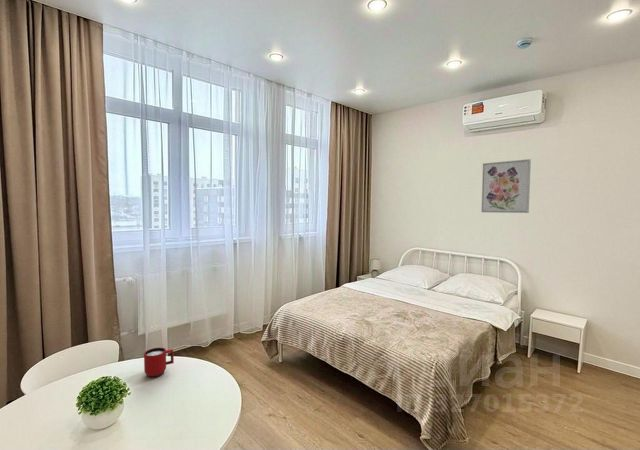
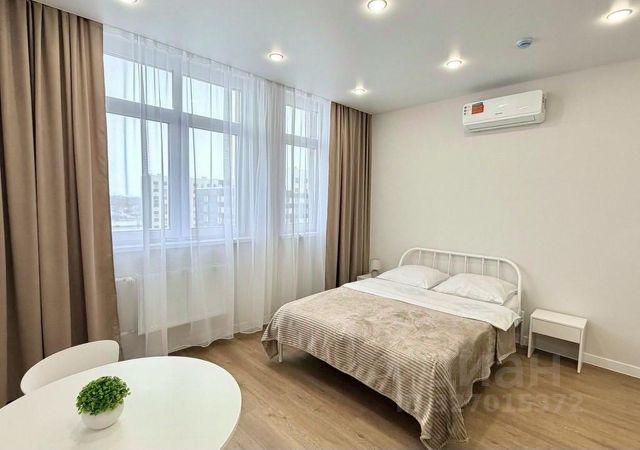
- mug (159, 361)
- wall art (504, 187)
